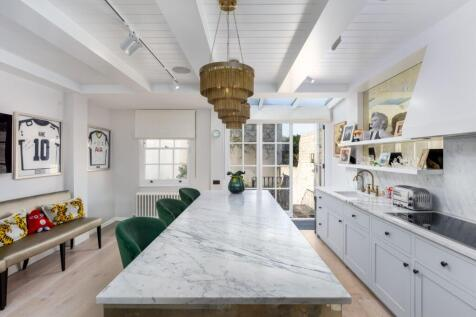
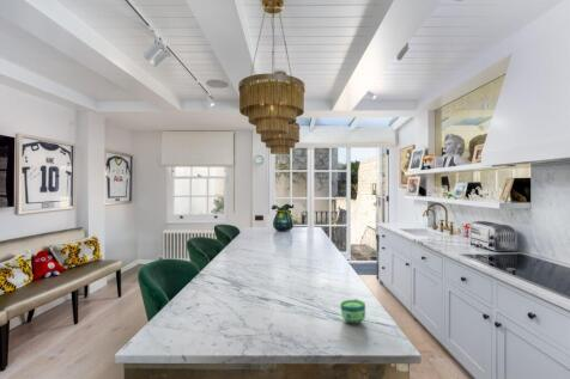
+ cup (352, 310)
